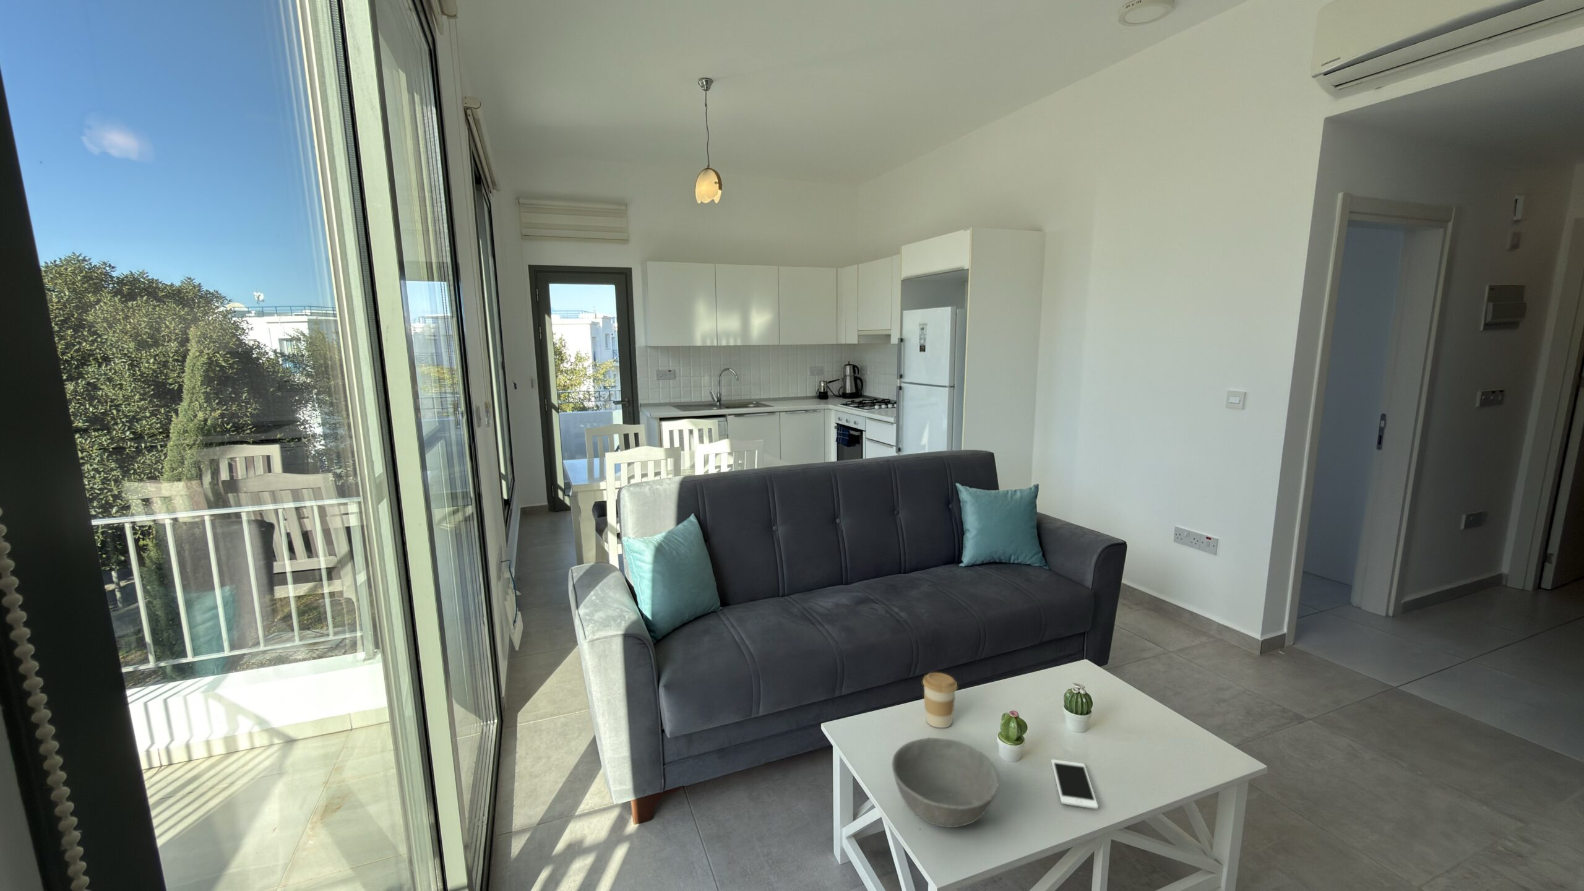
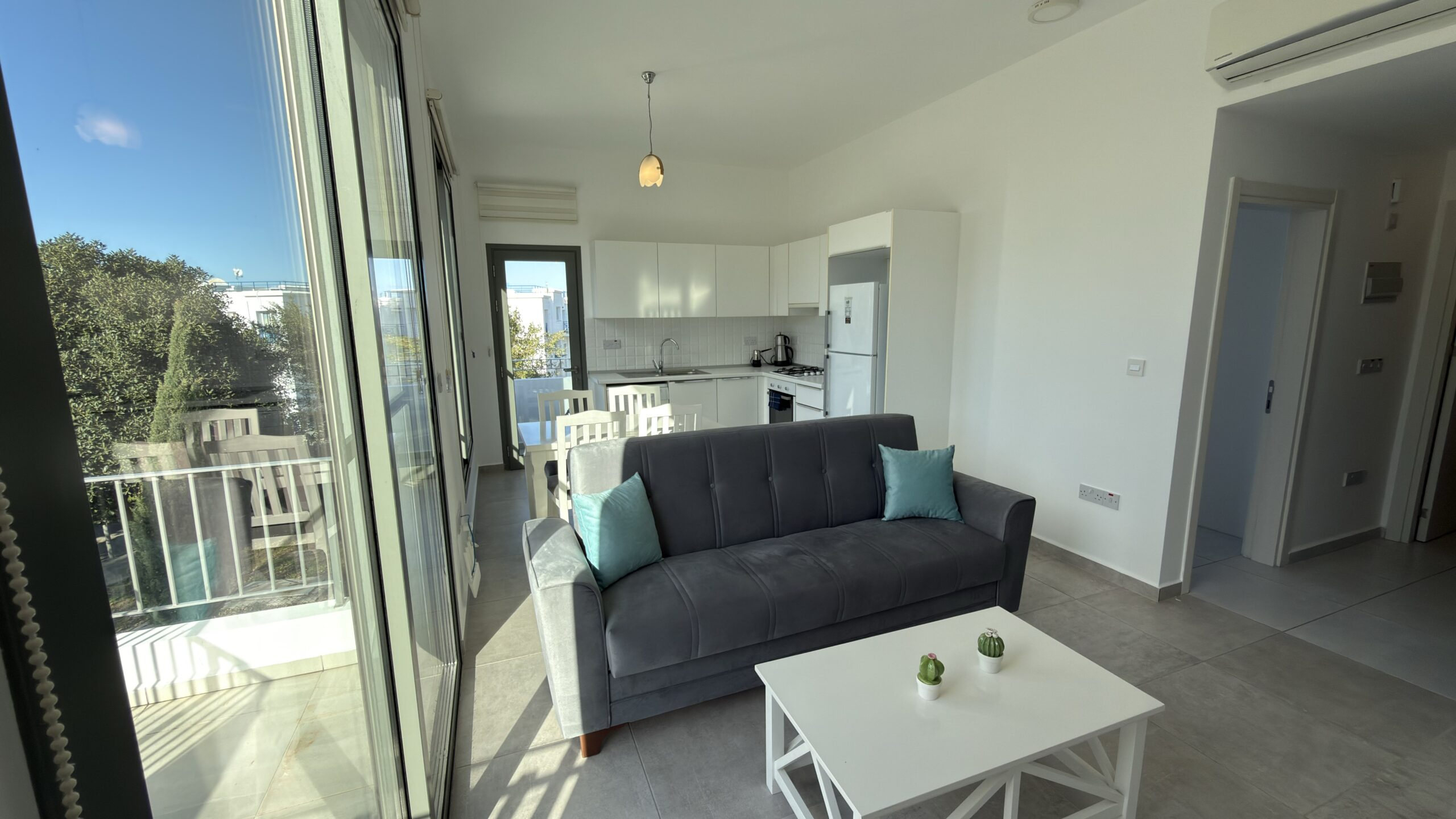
- coffee cup (939, 698)
- cell phone (1073, 782)
- bowl (944, 789)
